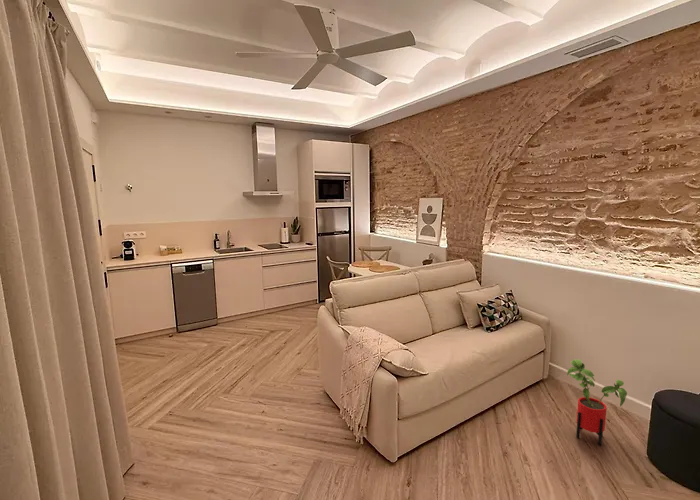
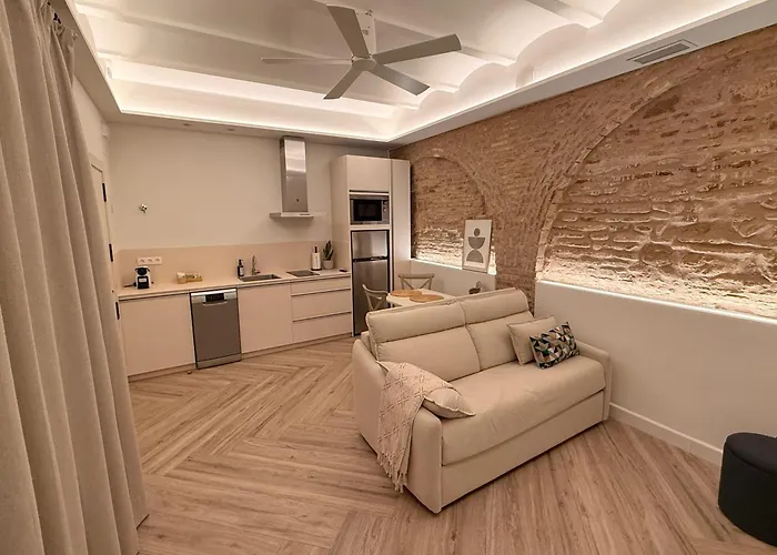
- house plant (588, 398)
